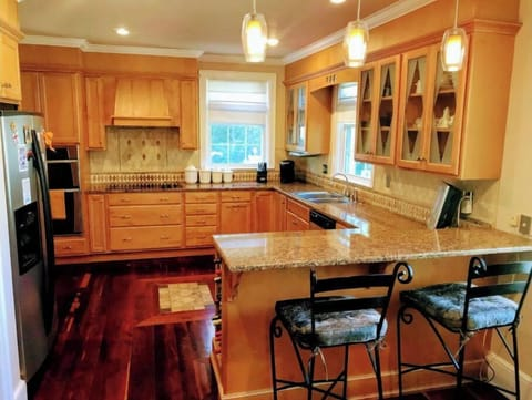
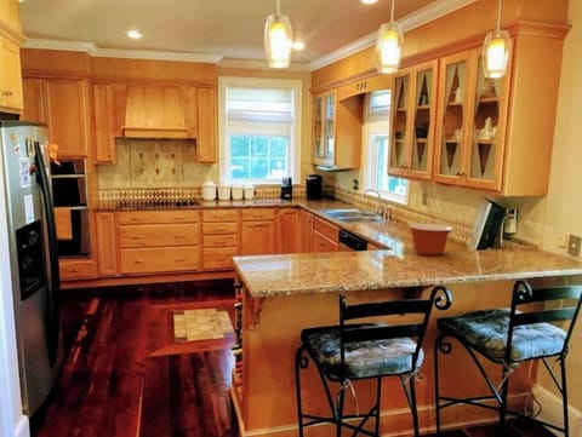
+ mixing bowl (429, 240)
